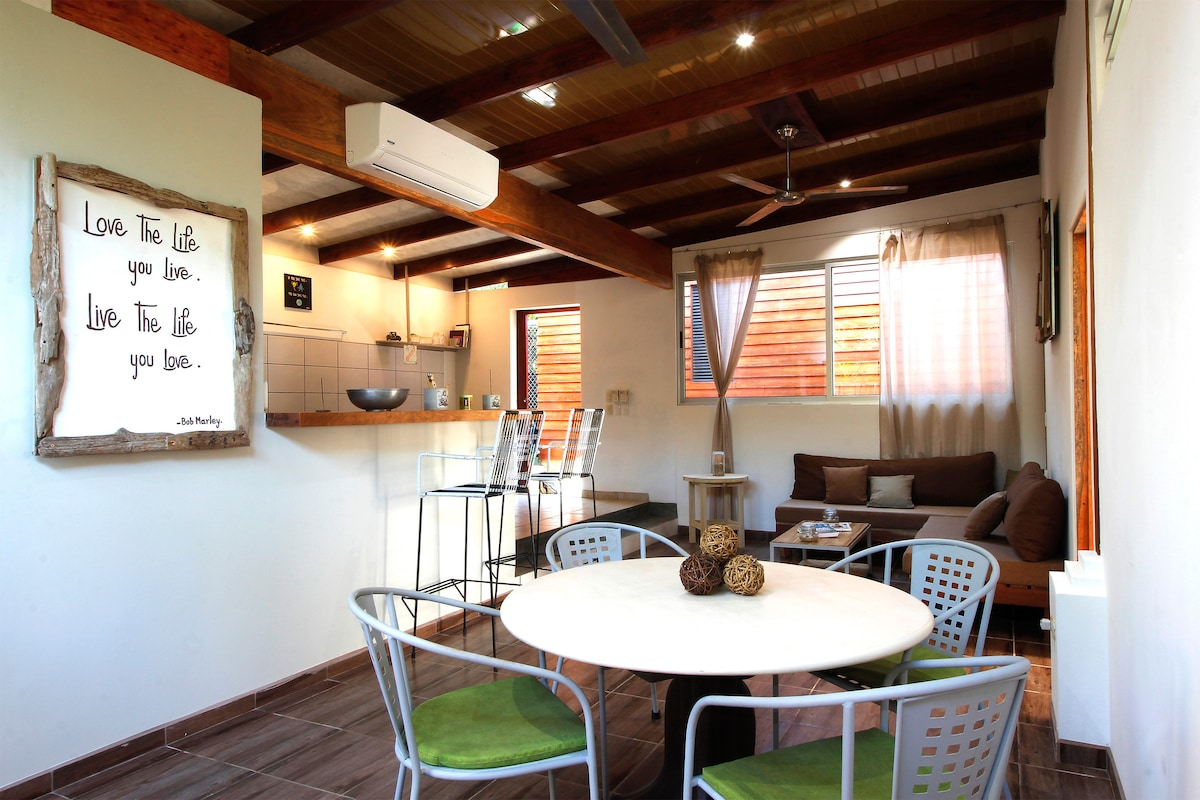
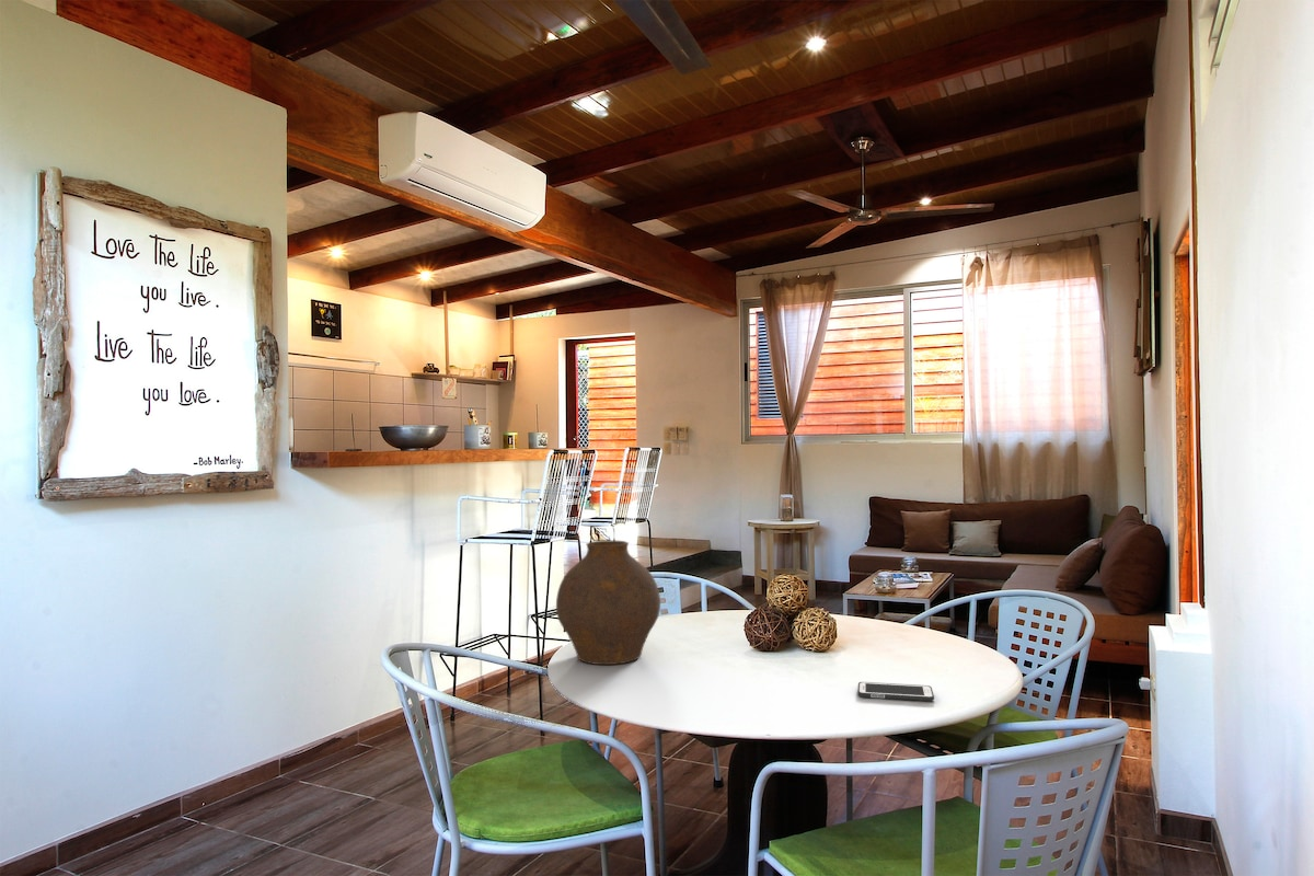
+ cell phone (895, 691)
+ vase (608, 599)
